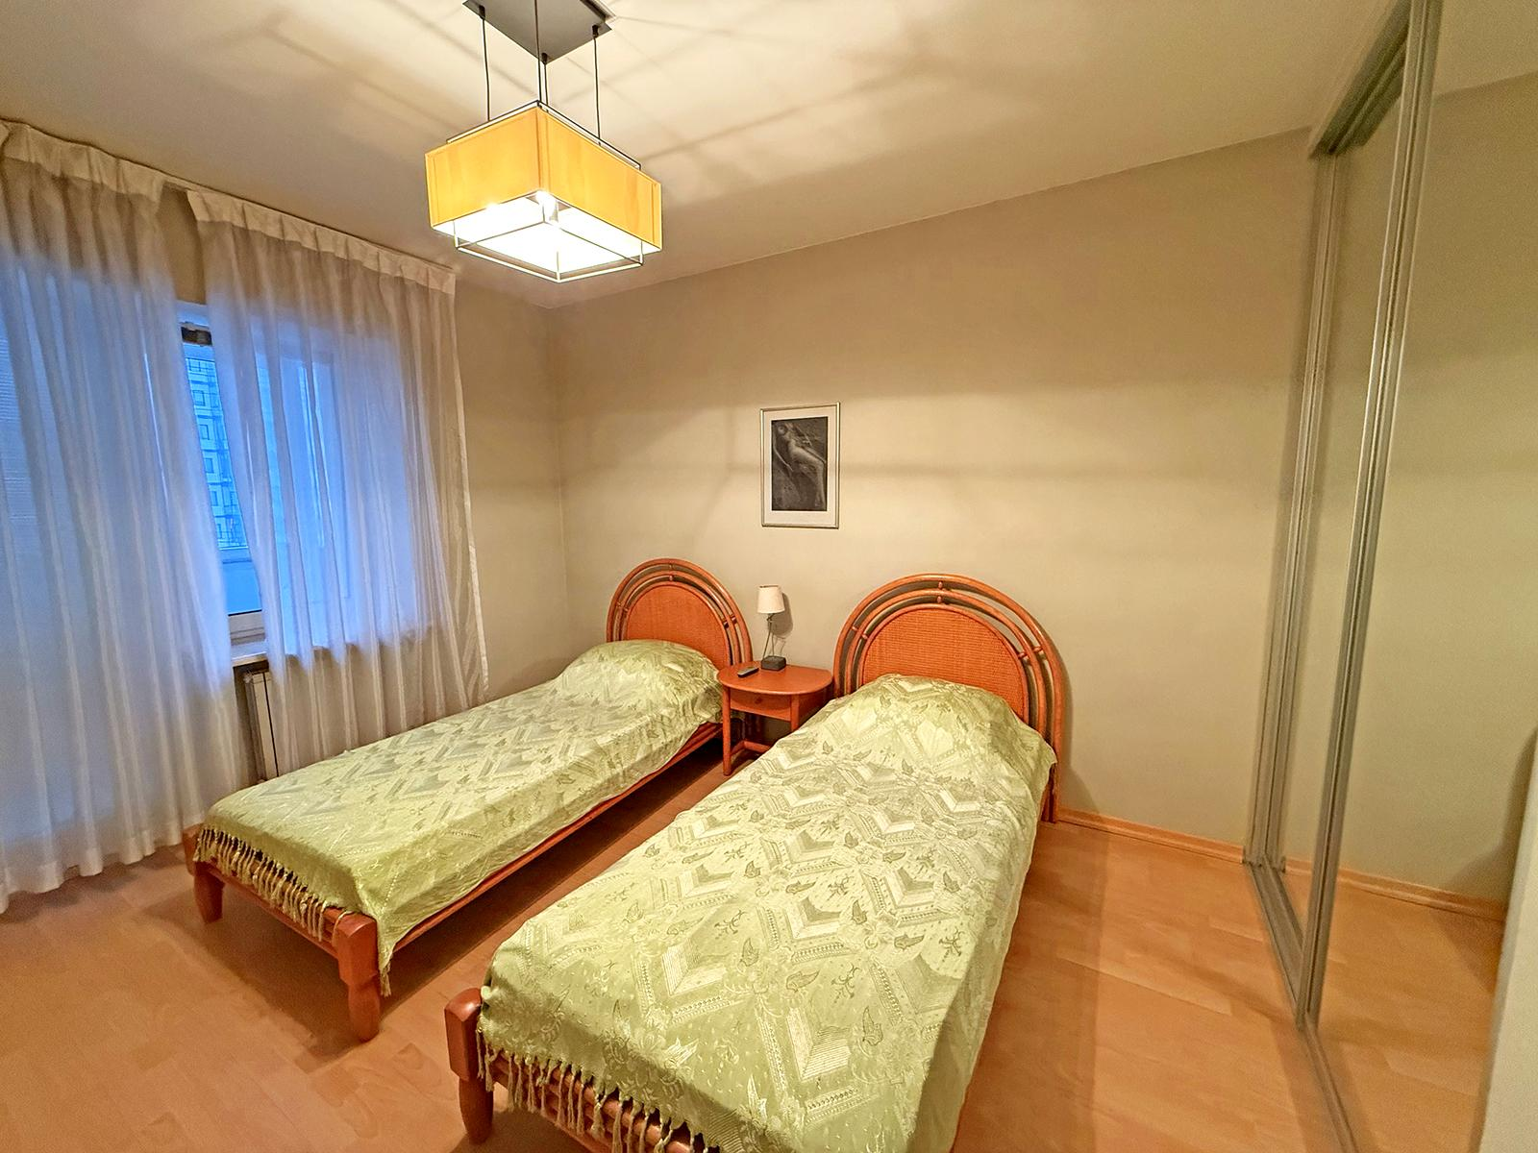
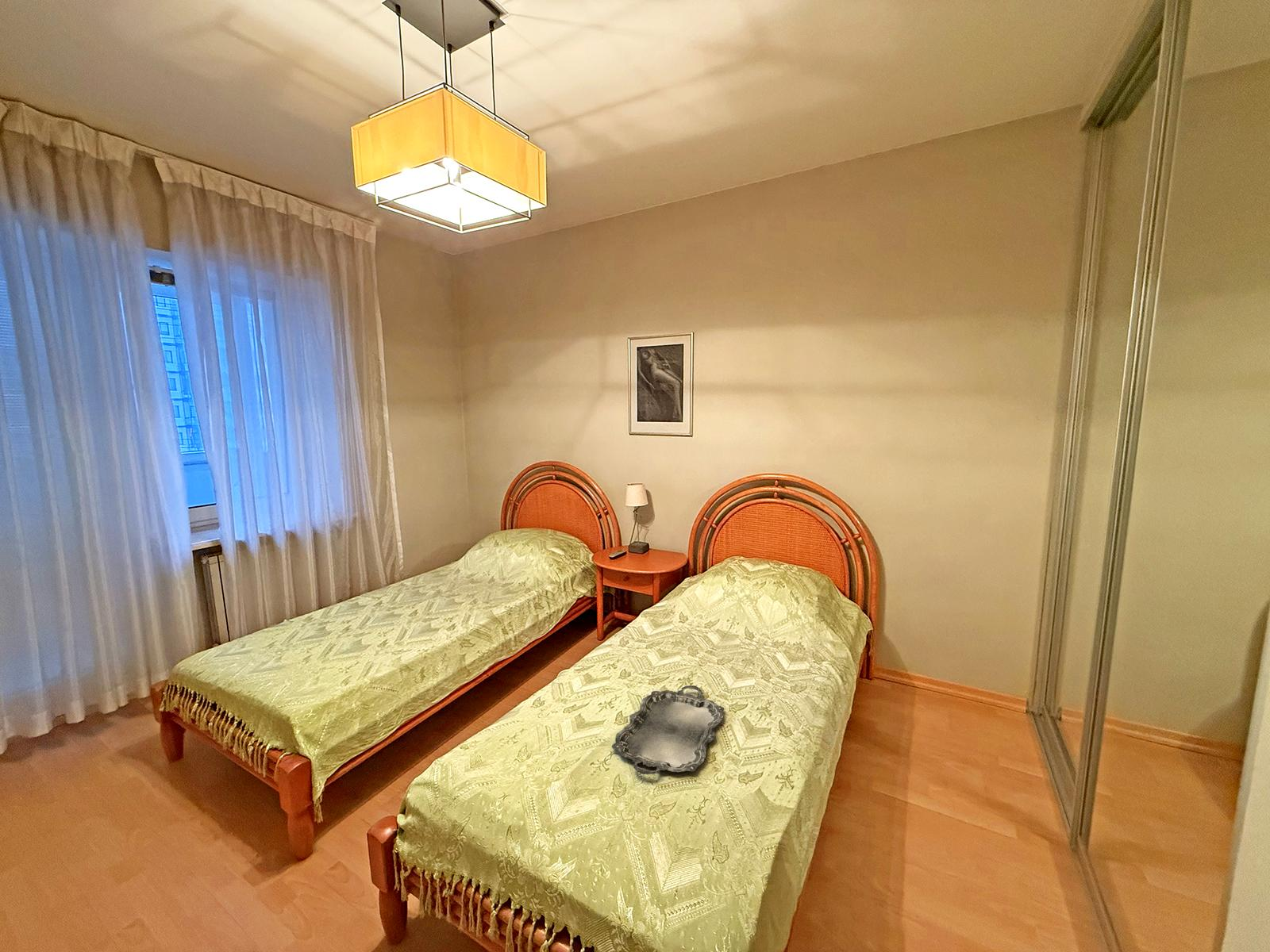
+ serving tray (671, 726)
